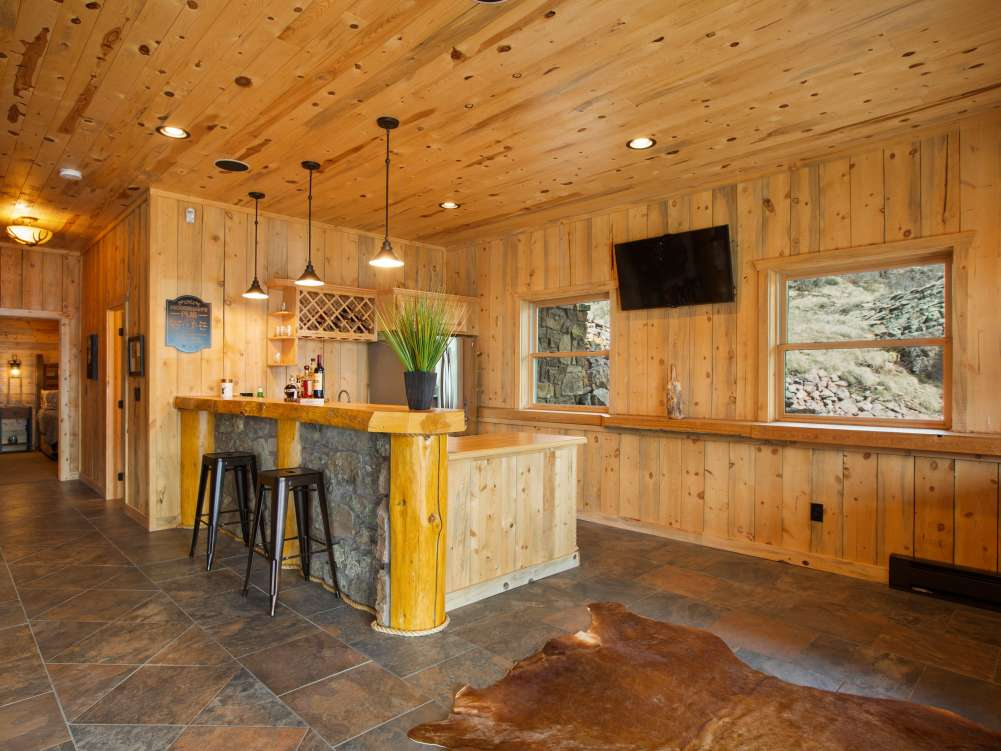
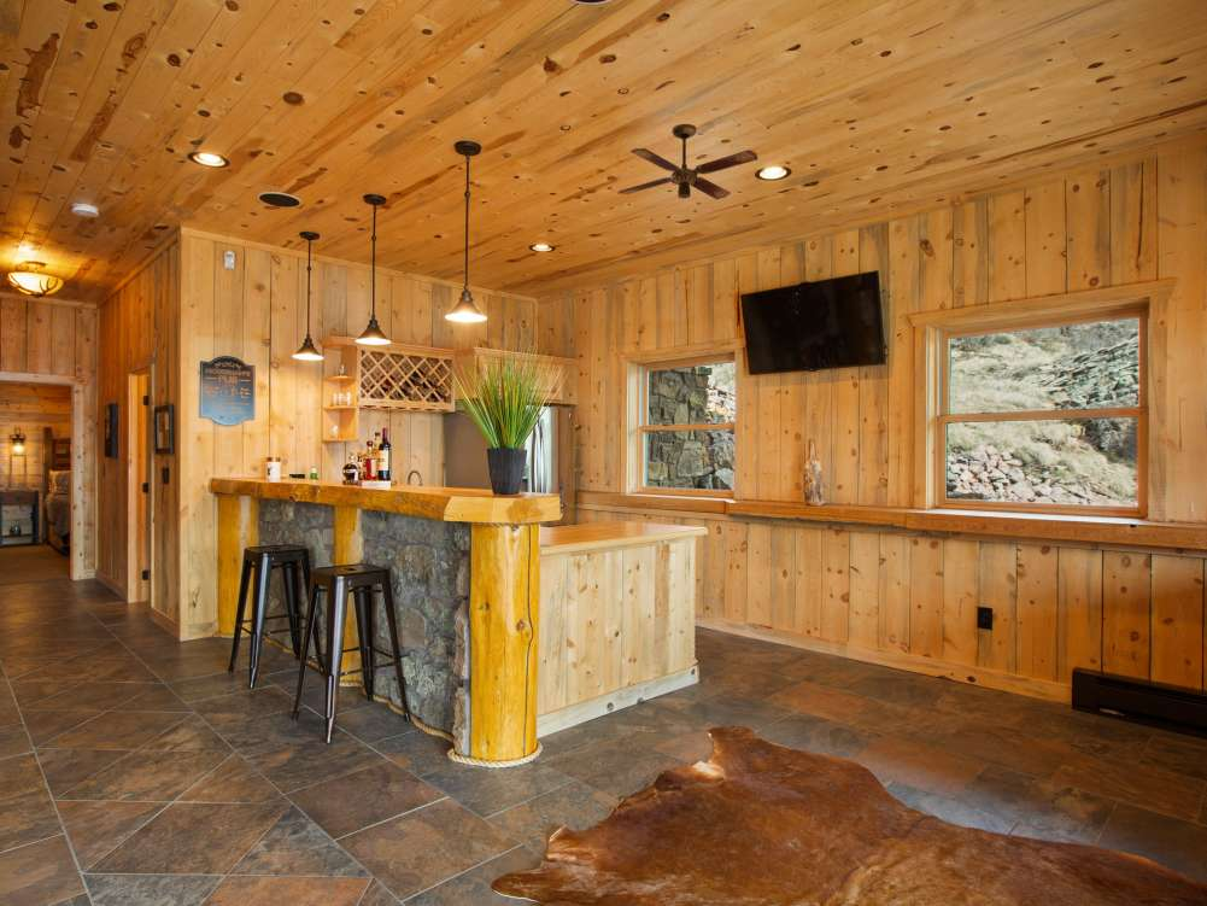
+ ceiling fan (684, 163)
